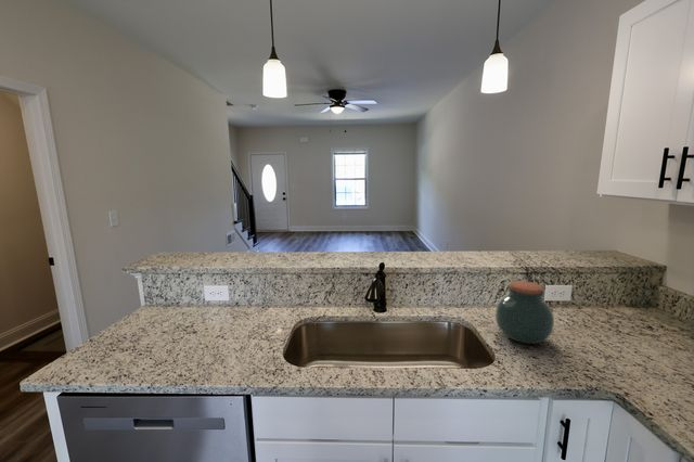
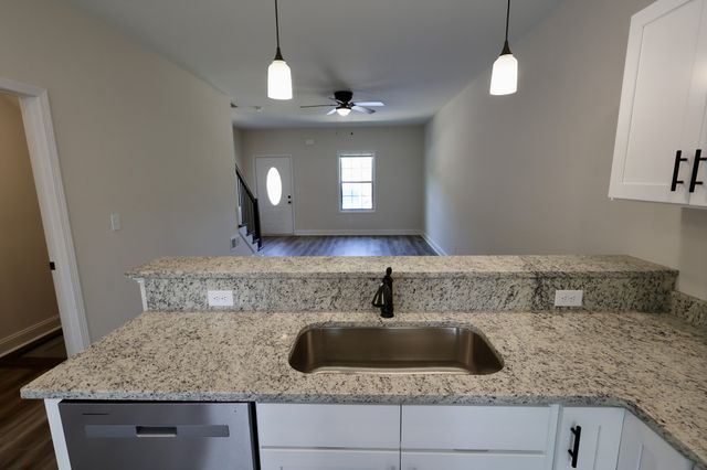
- jar (524, 311)
